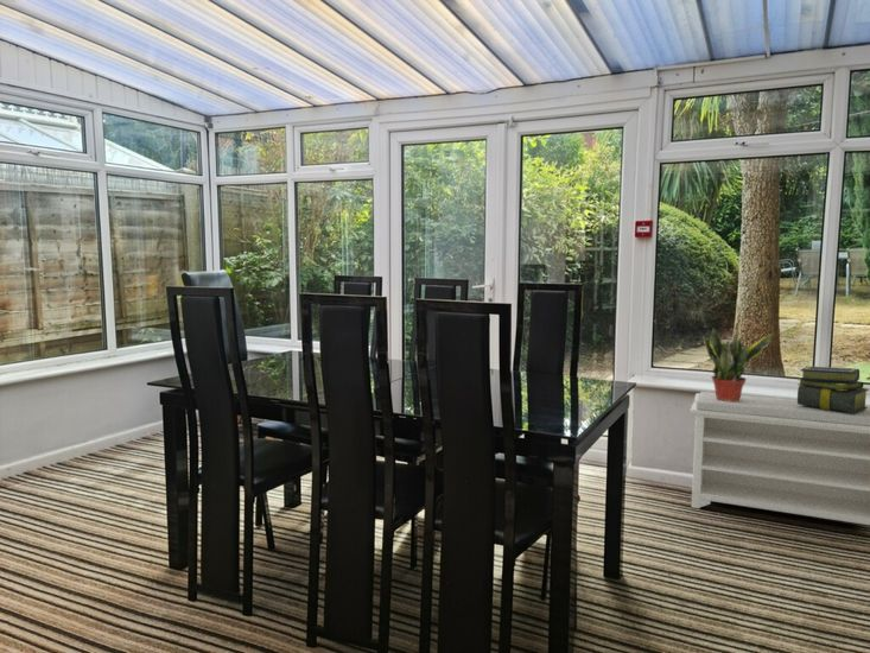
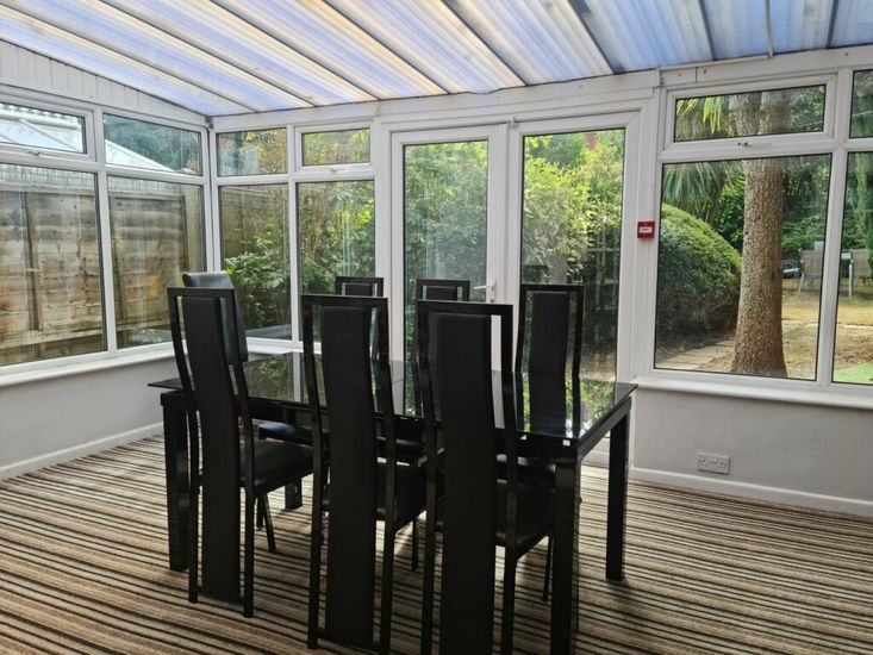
- potted plant (734, 357)
- bench (790, 458)
- stack of books (830, 387)
